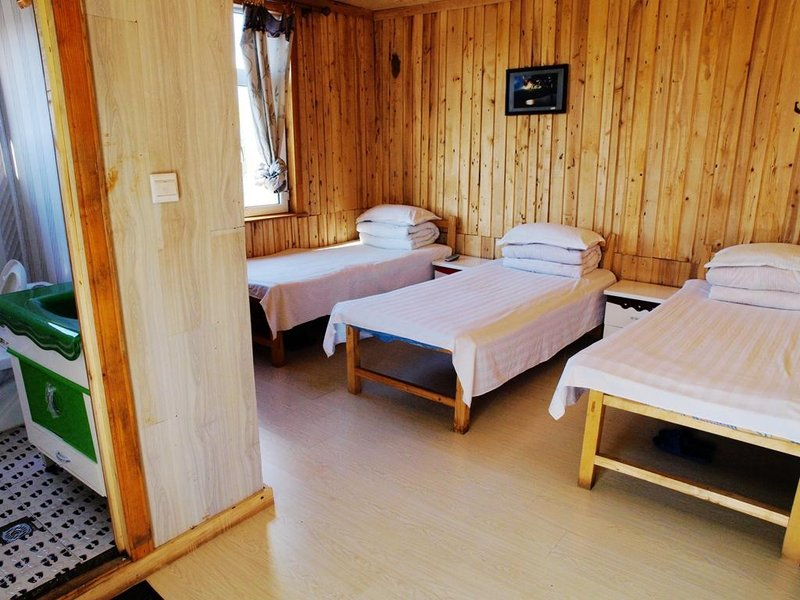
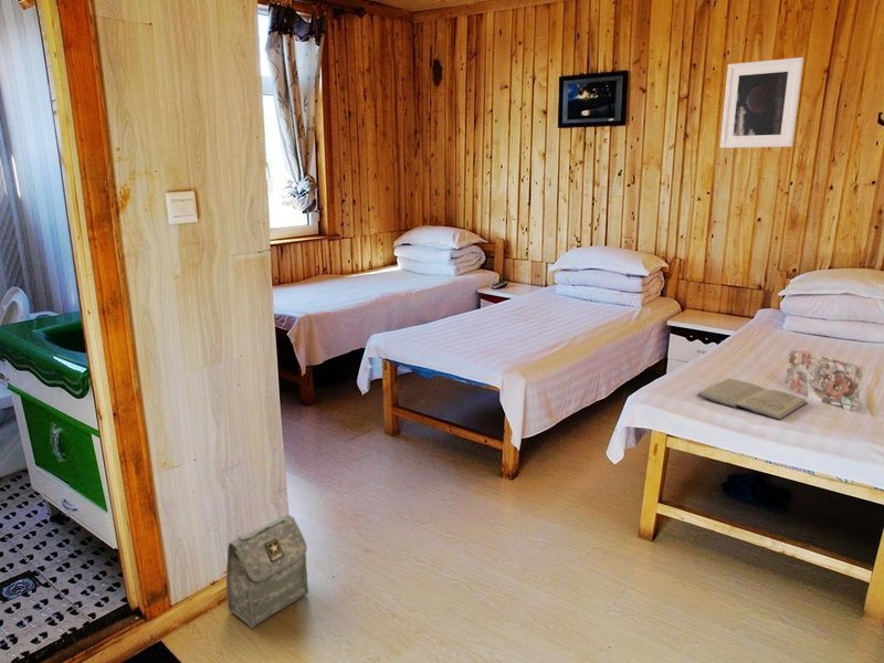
+ bag (267, 566)
+ book (751, 397)
+ book (822, 379)
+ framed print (759, 104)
